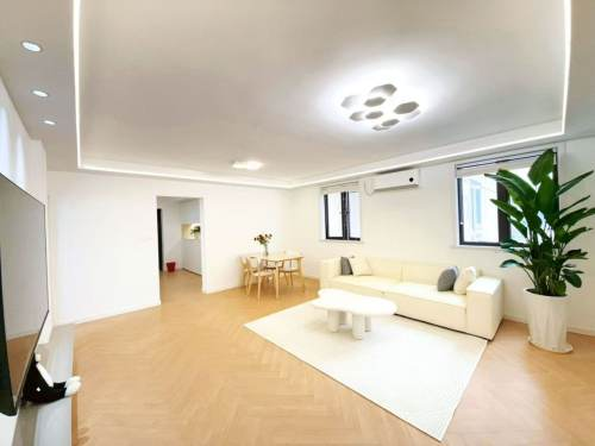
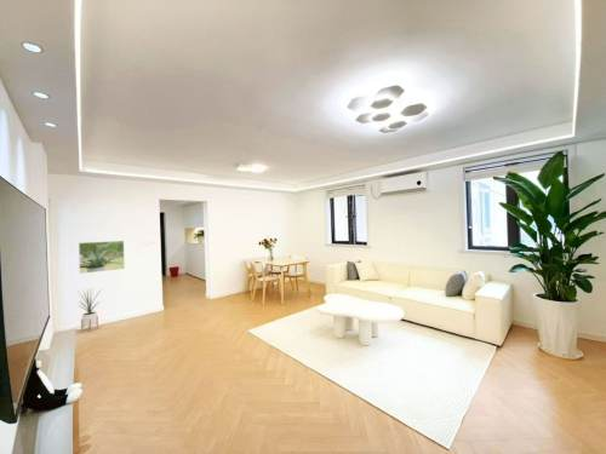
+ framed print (102, 255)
+ house plant (90, 308)
